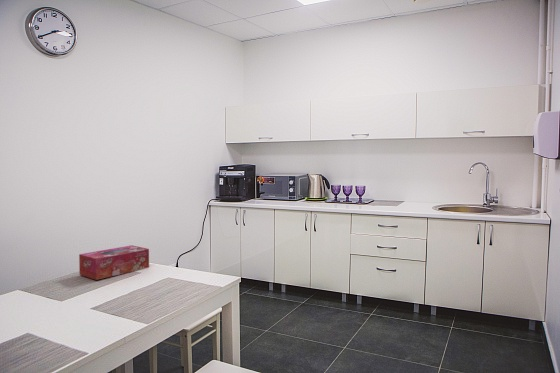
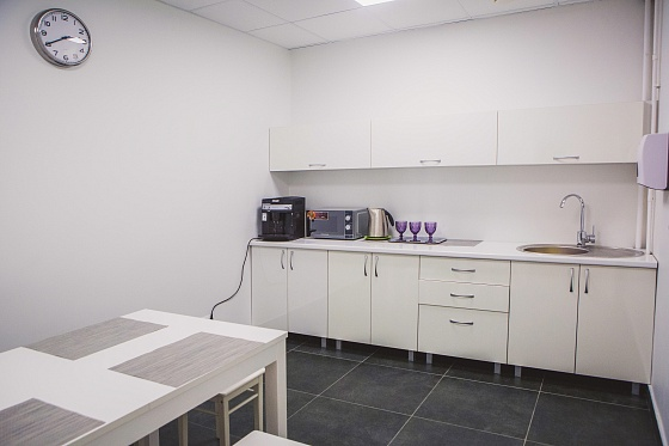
- tissue box (115, 261)
